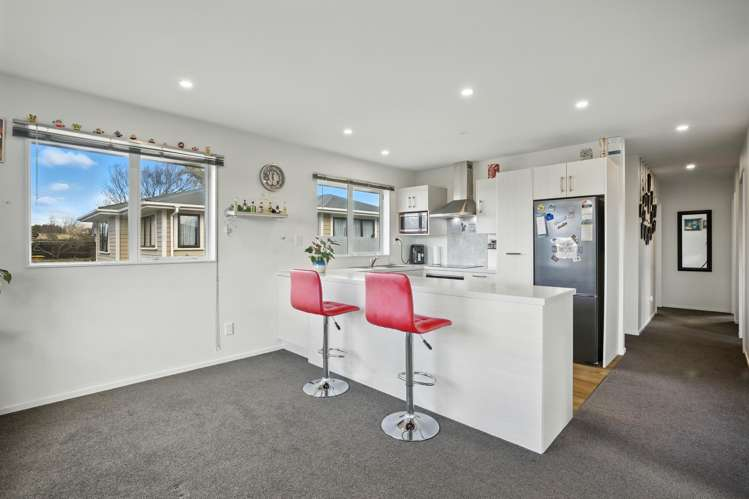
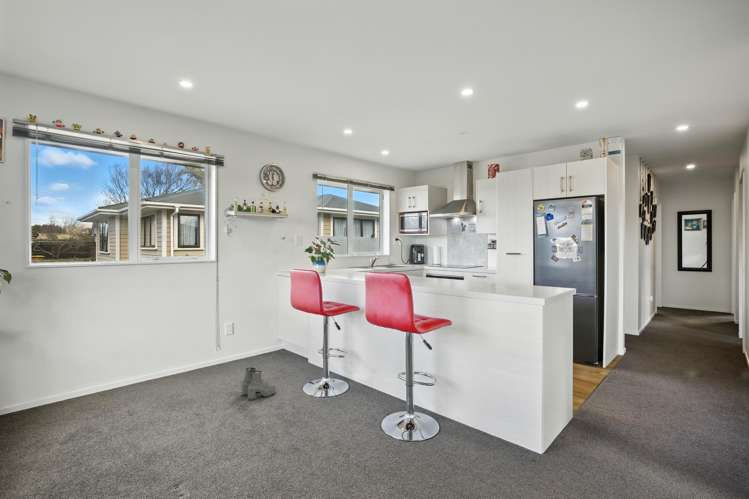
+ boots (258, 381)
